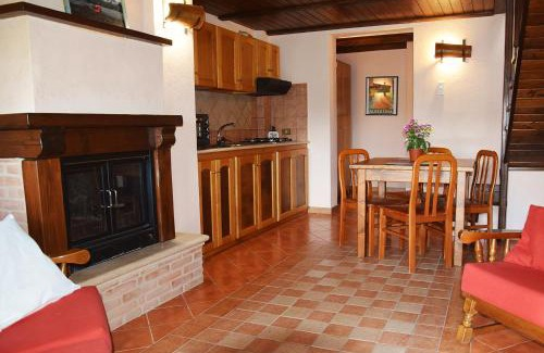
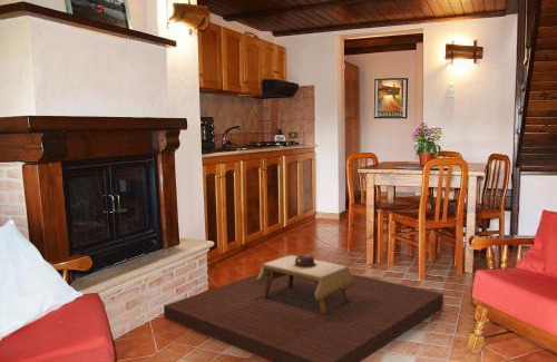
+ coffee table (304, 284)
